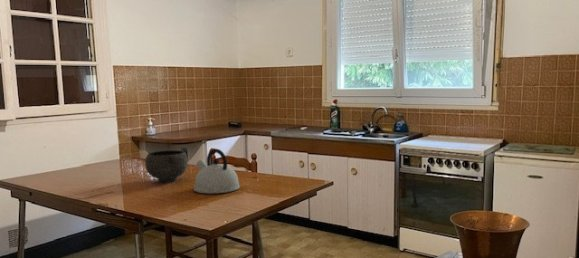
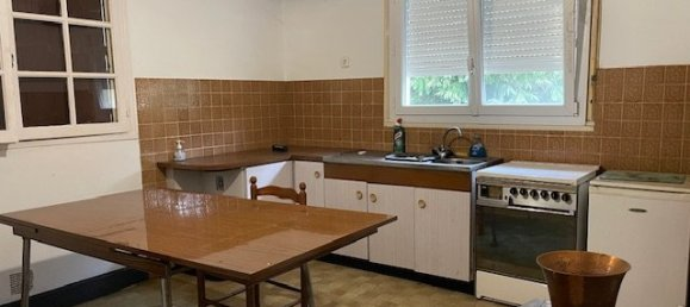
- kettle (214, 168)
- bowl (166, 166)
